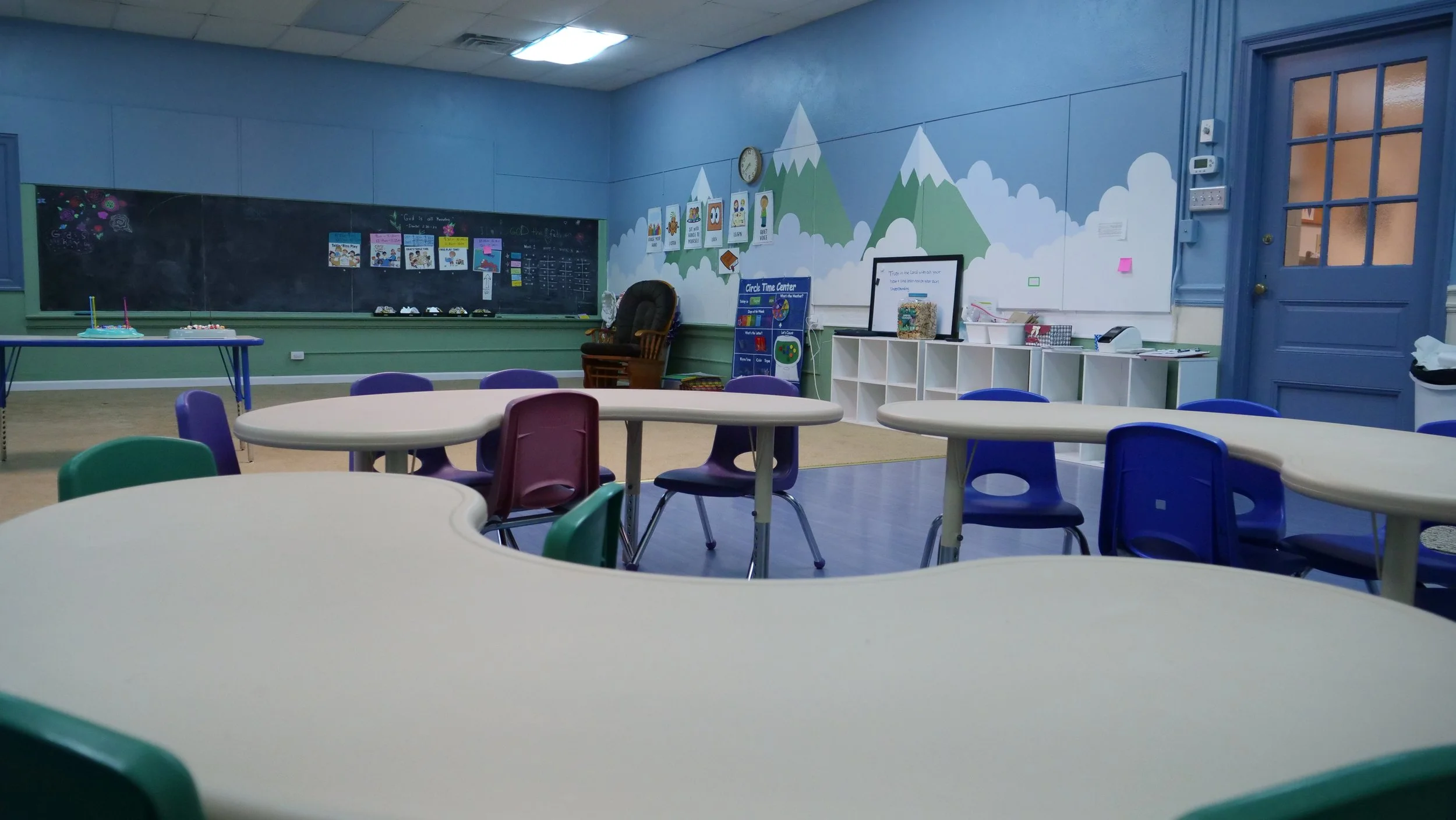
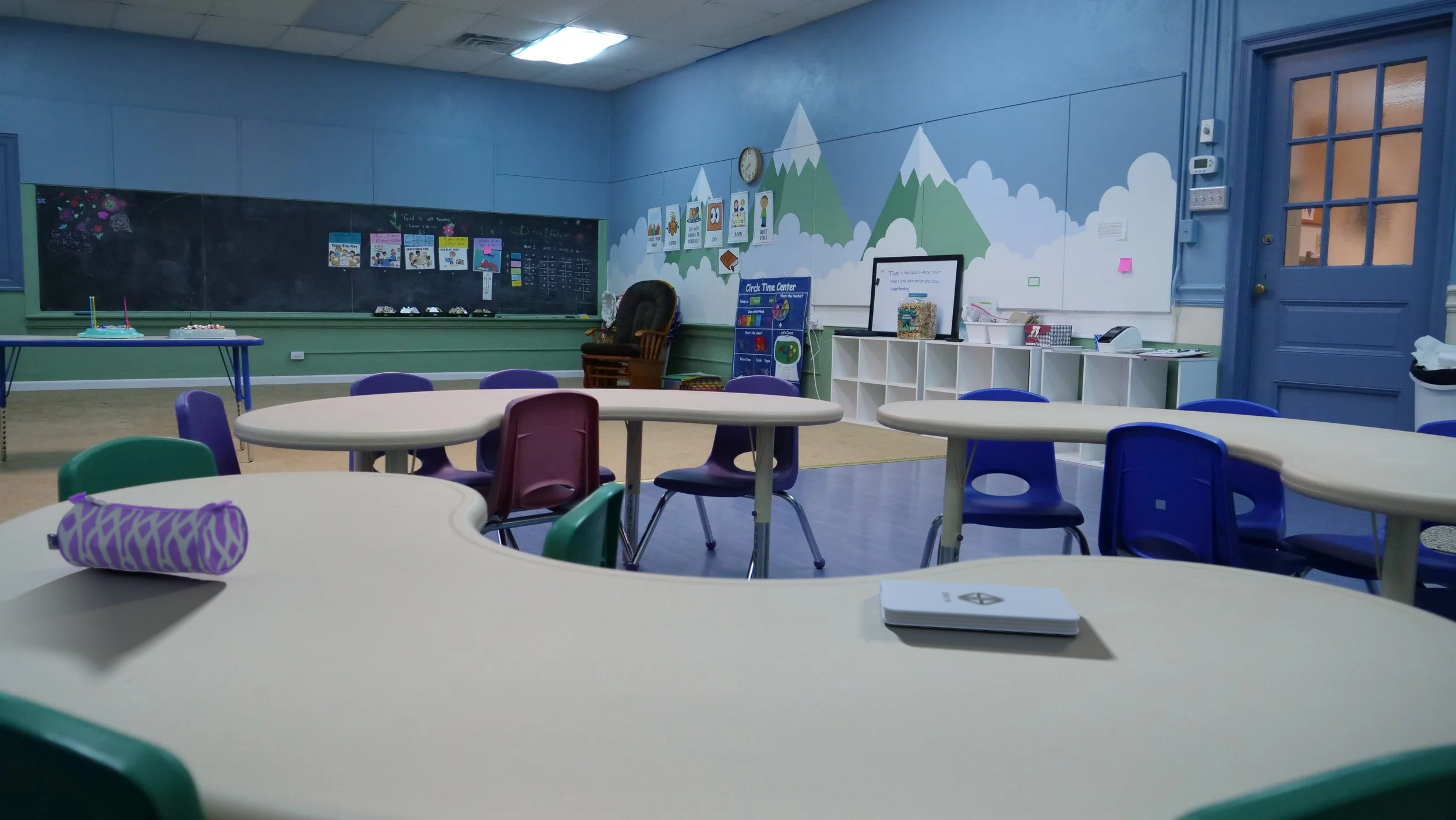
+ pencil case (153, 533)
+ notepad (974, 605)
